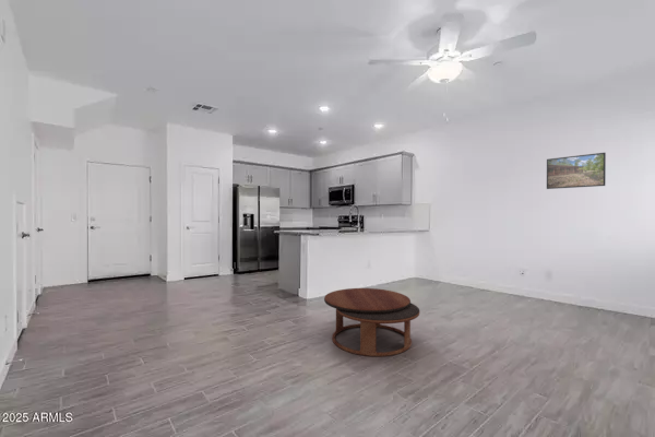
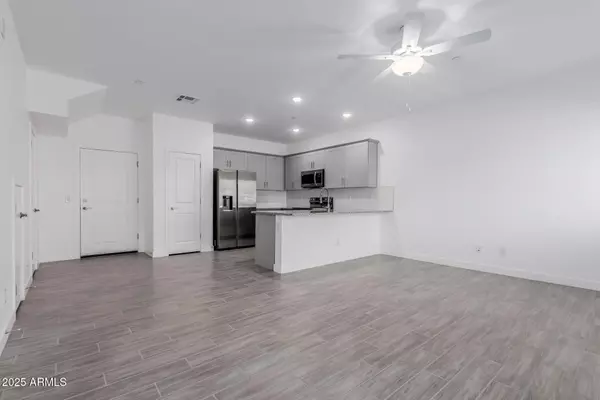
- coffee table (370, 319)
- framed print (574, 172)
